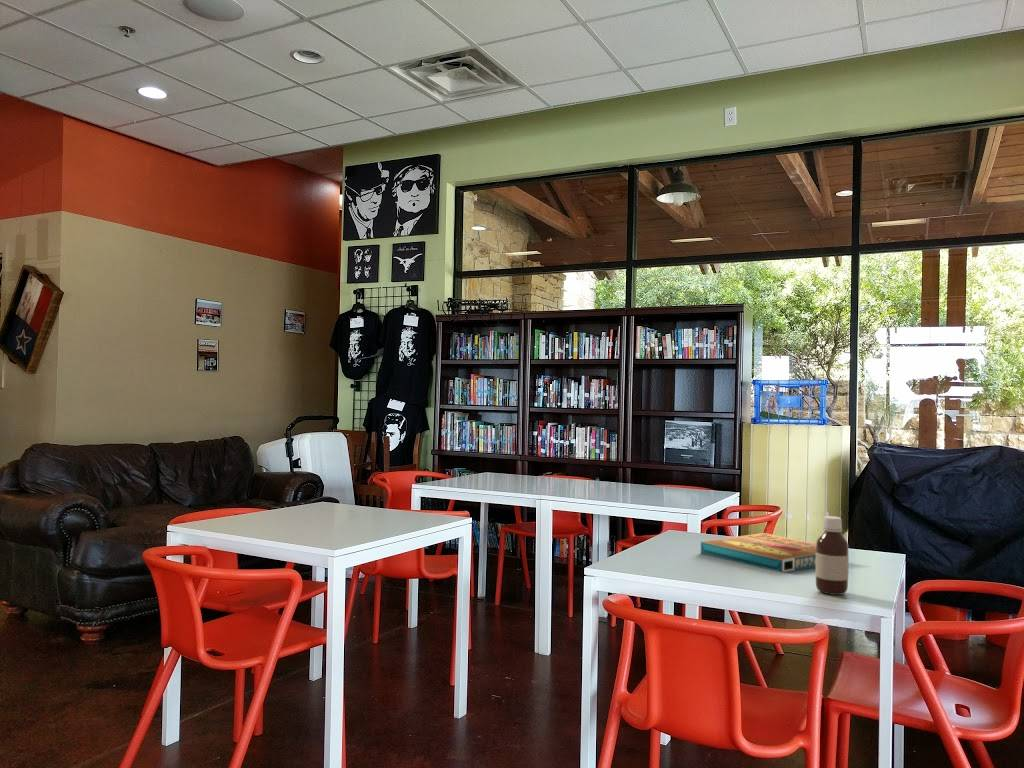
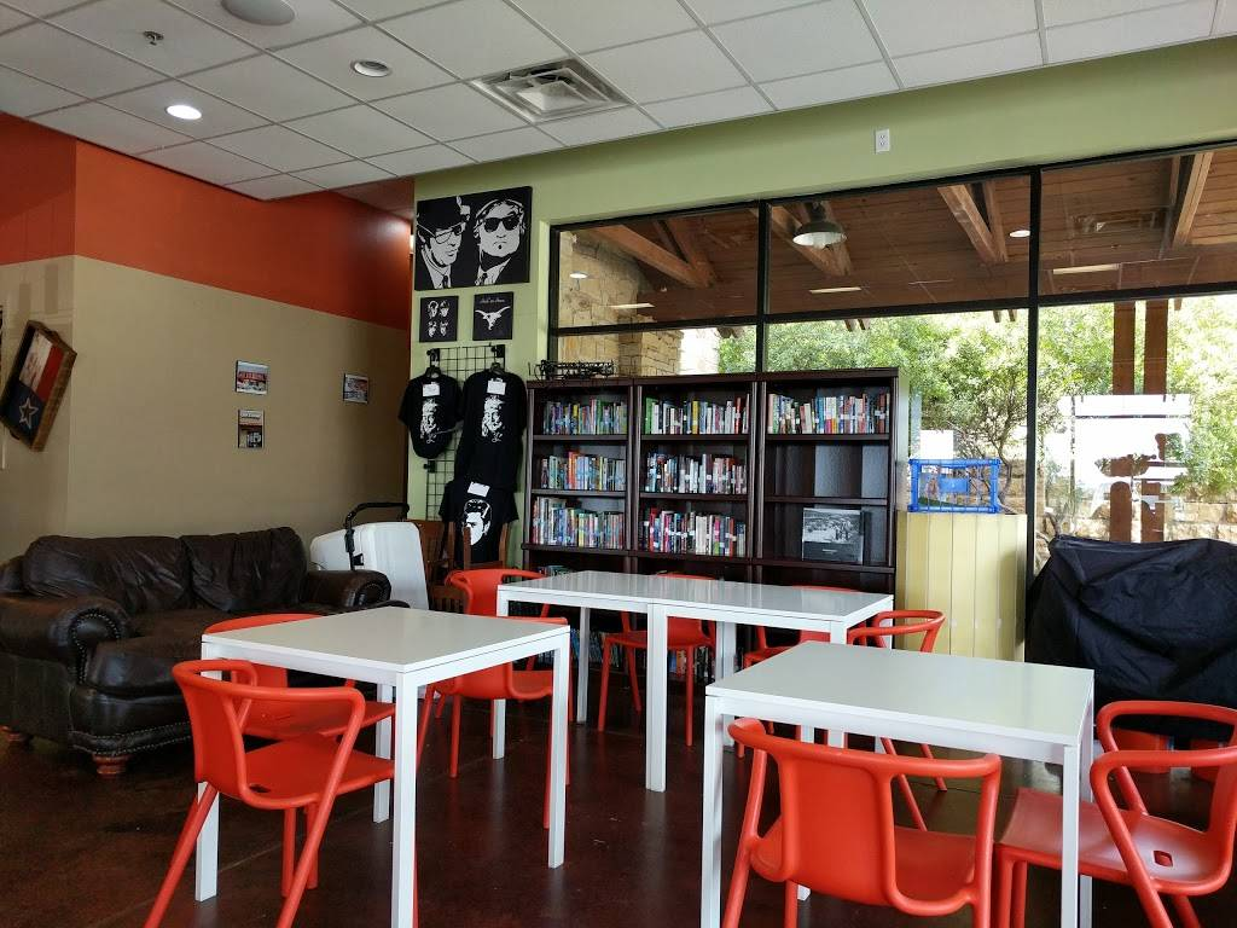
- bottle (832, 554)
- pizza box (771, 551)
